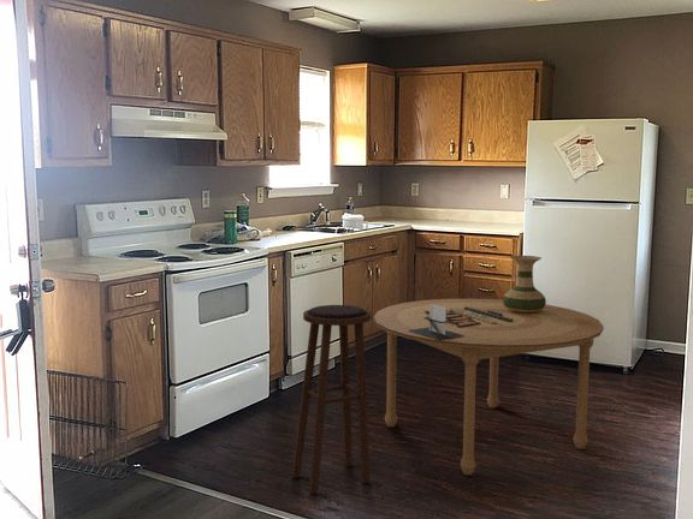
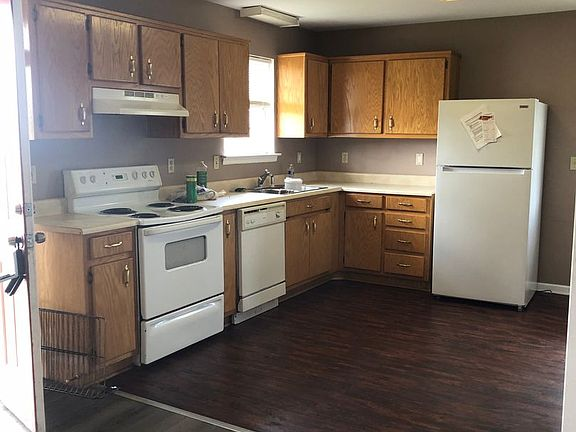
- stool (333, 398)
- vase (525, 284)
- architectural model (436, 318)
- dining table (490, 376)
